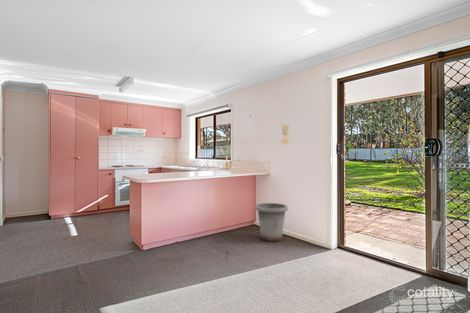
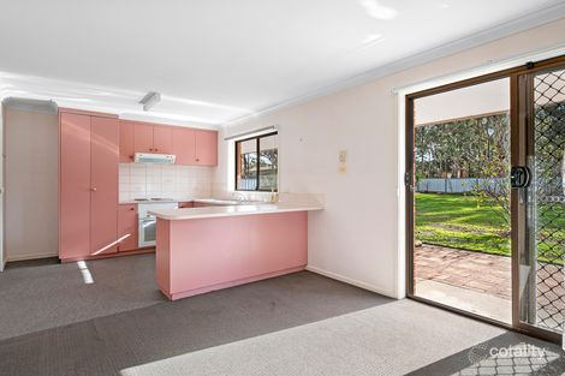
- trash can (271, 222)
